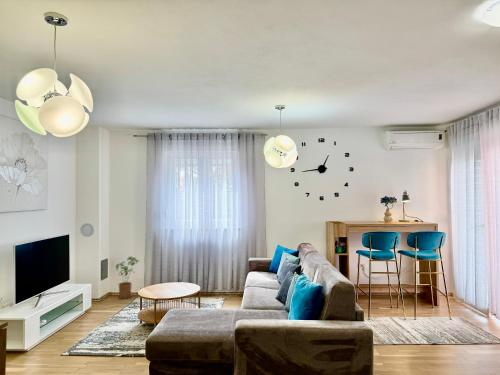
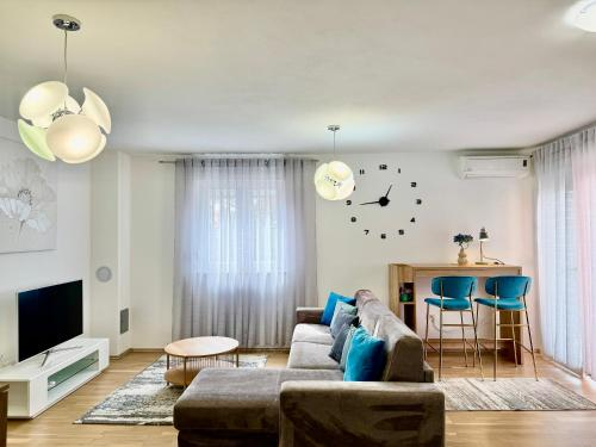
- house plant (125, 277)
